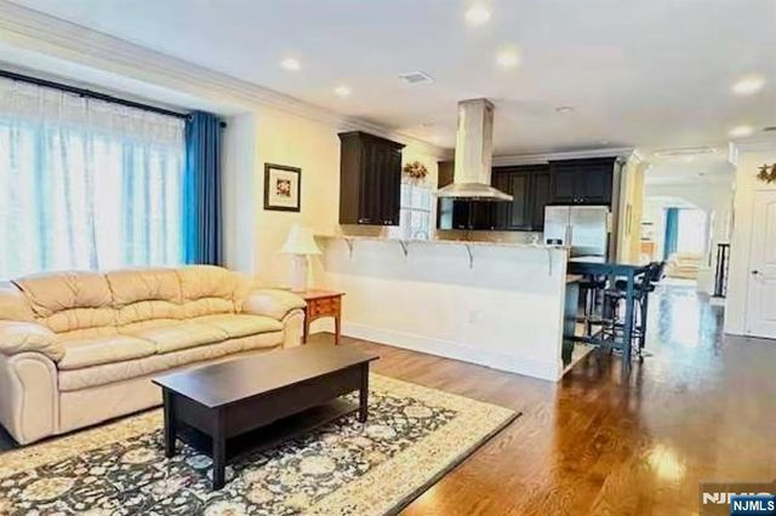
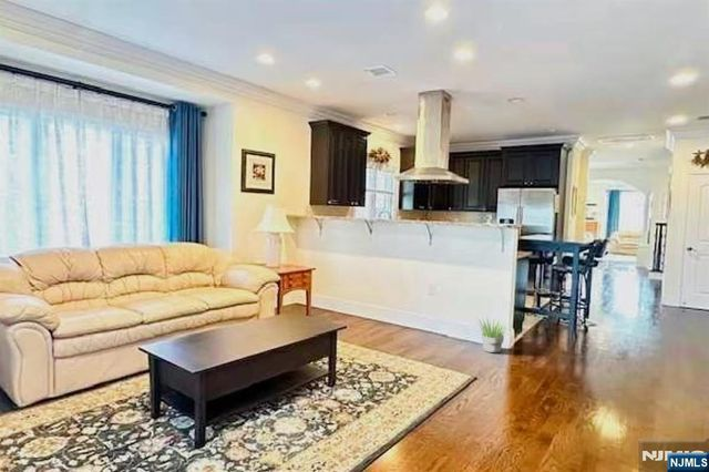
+ potted plant (492, 336)
